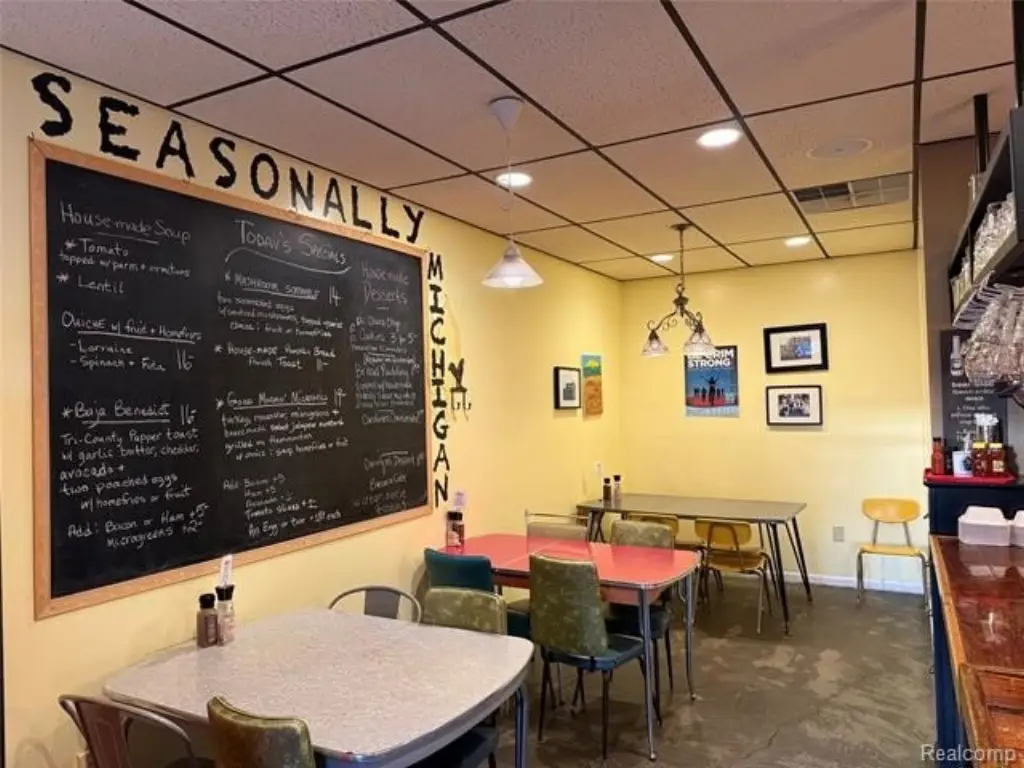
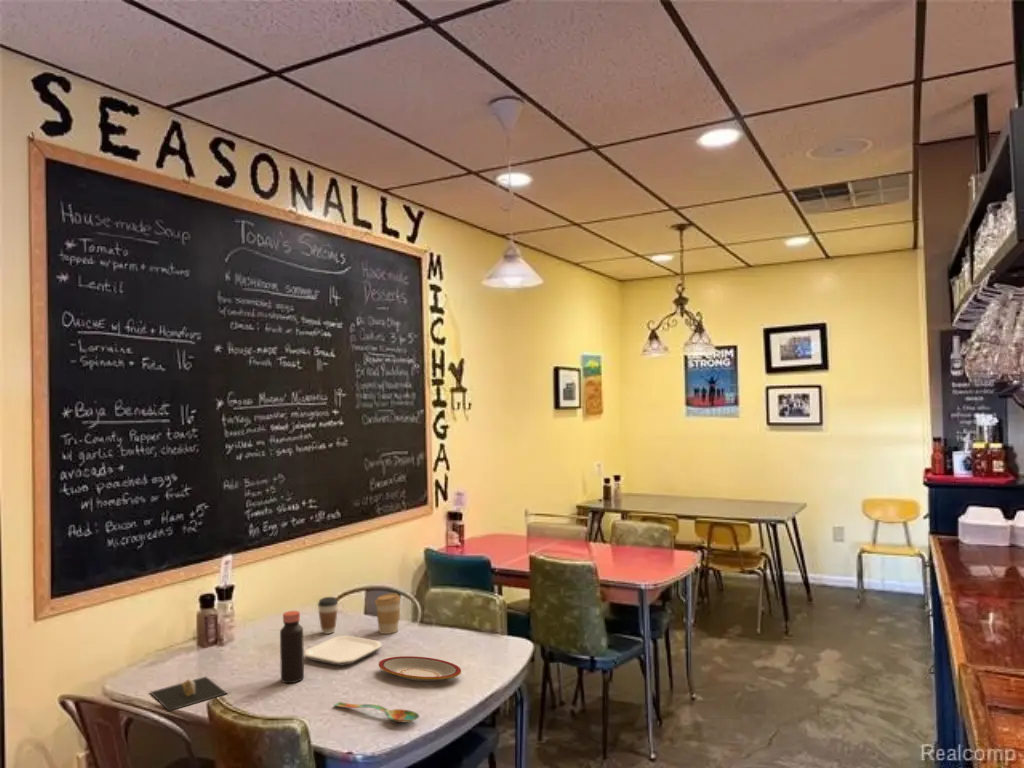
+ plate (343, 651)
+ coffee cup (328, 615)
+ bottle (291, 646)
+ plate (419, 670)
+ napkin holder (188, 687)
+ coffee cup (388, 612)
+ spoon (375, 708)
